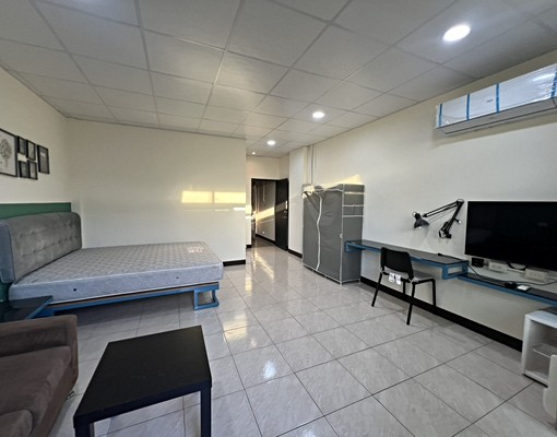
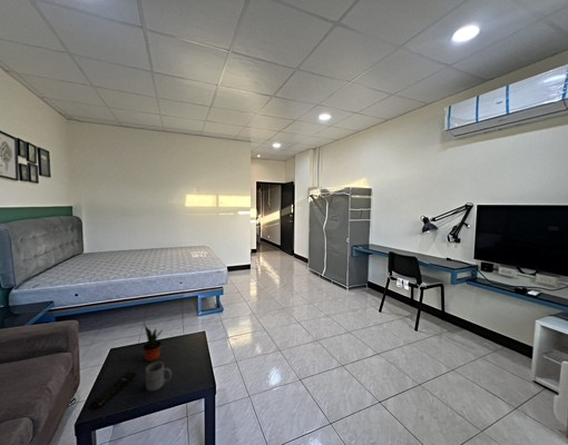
+ remote control (115, 388)
+ potted plant (151, 339)
+ mug (158, 375)
